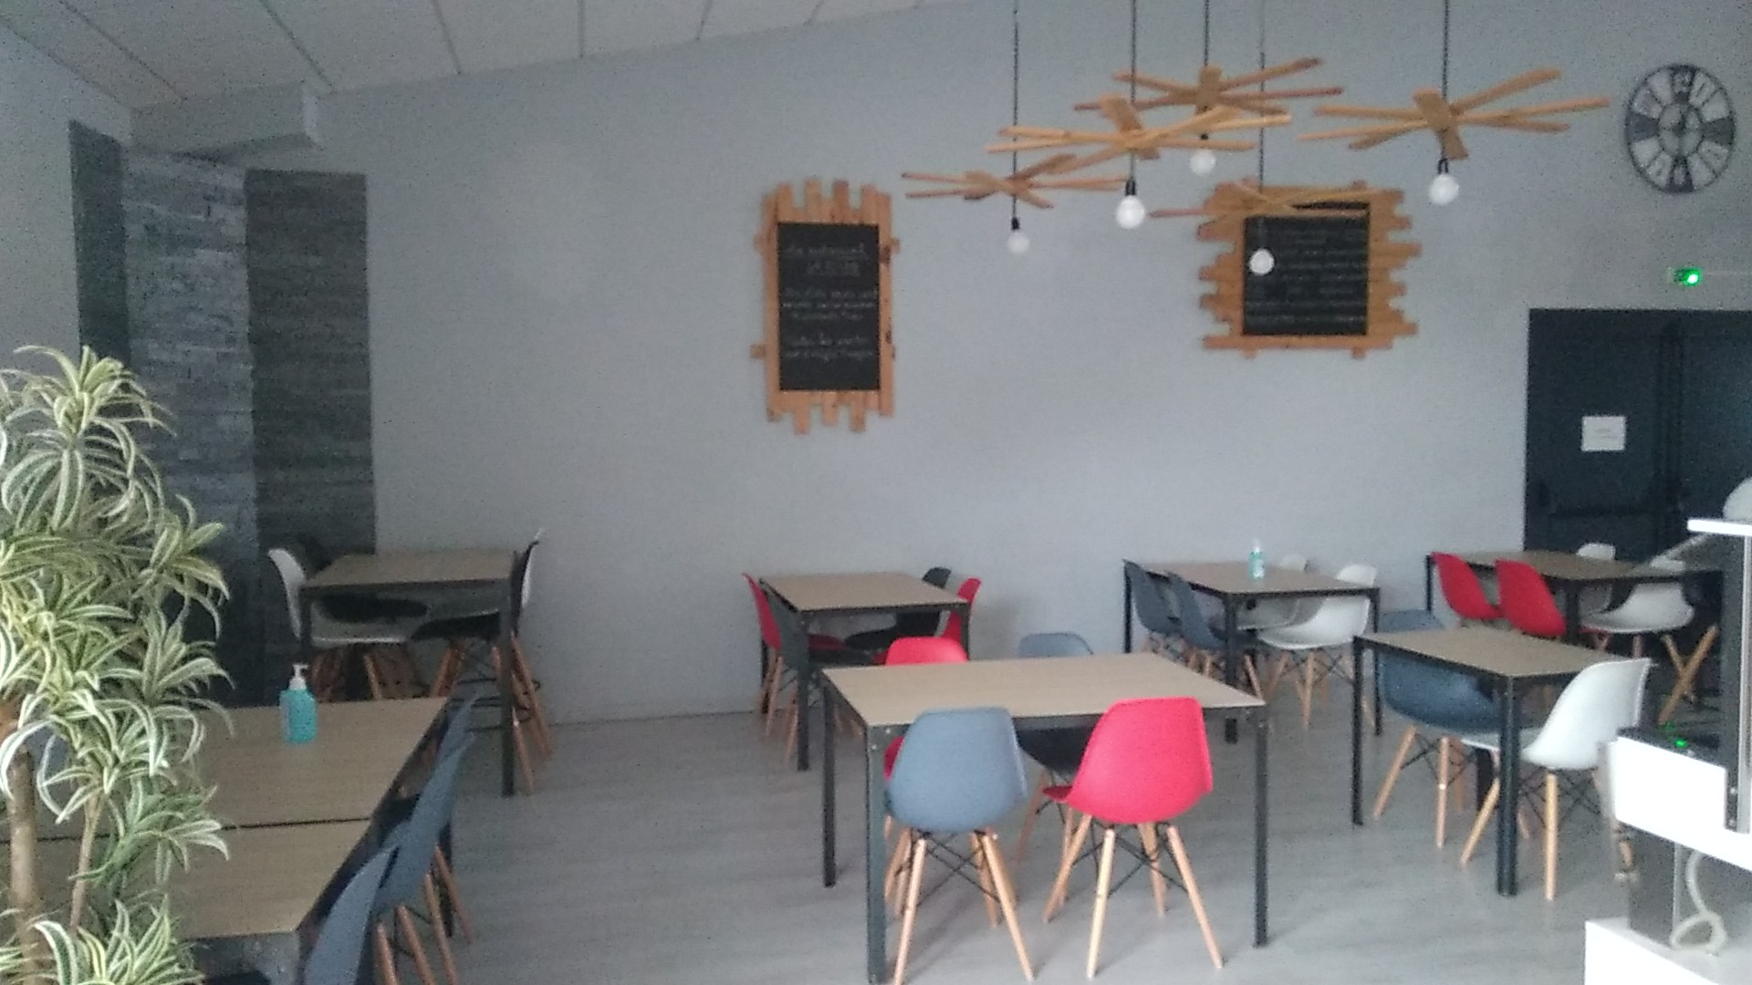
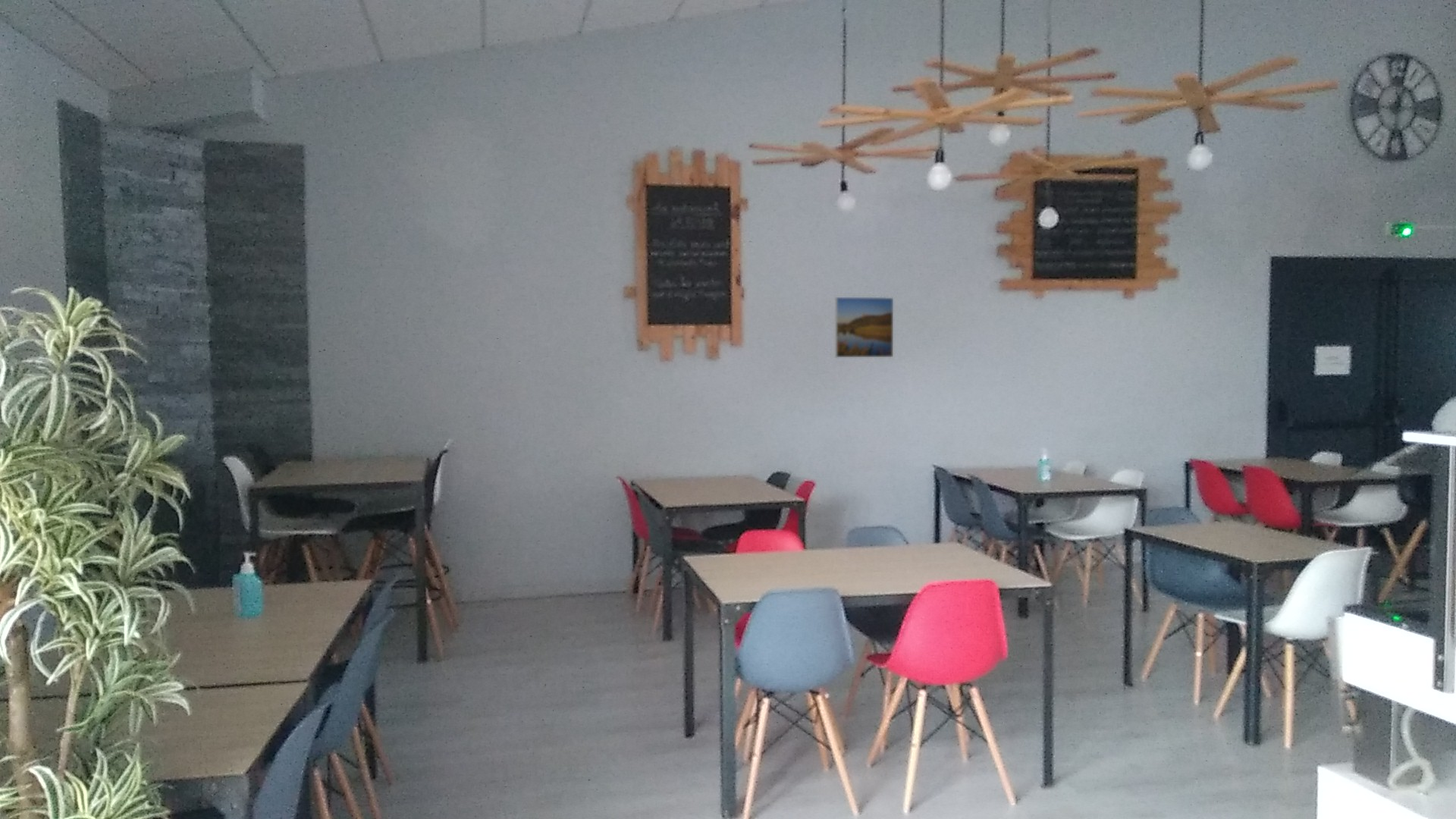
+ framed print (864, 327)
